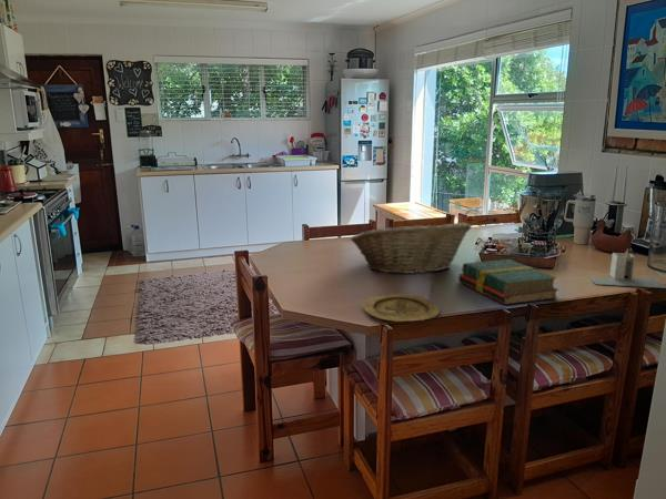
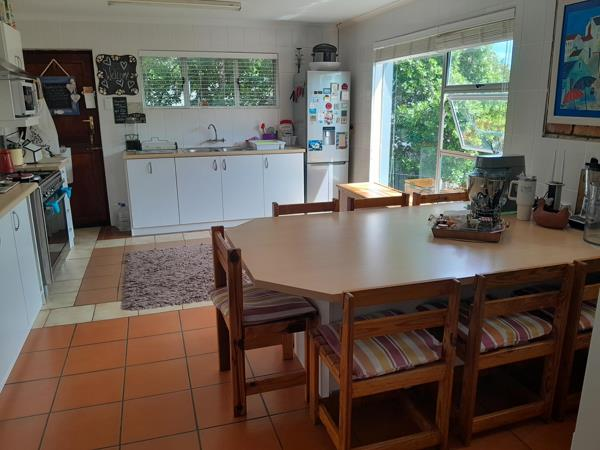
- utensil holder (623, 262)
- hardback book (506, 279)
- fruit basket (411, 242)
- plate (401, 307)
